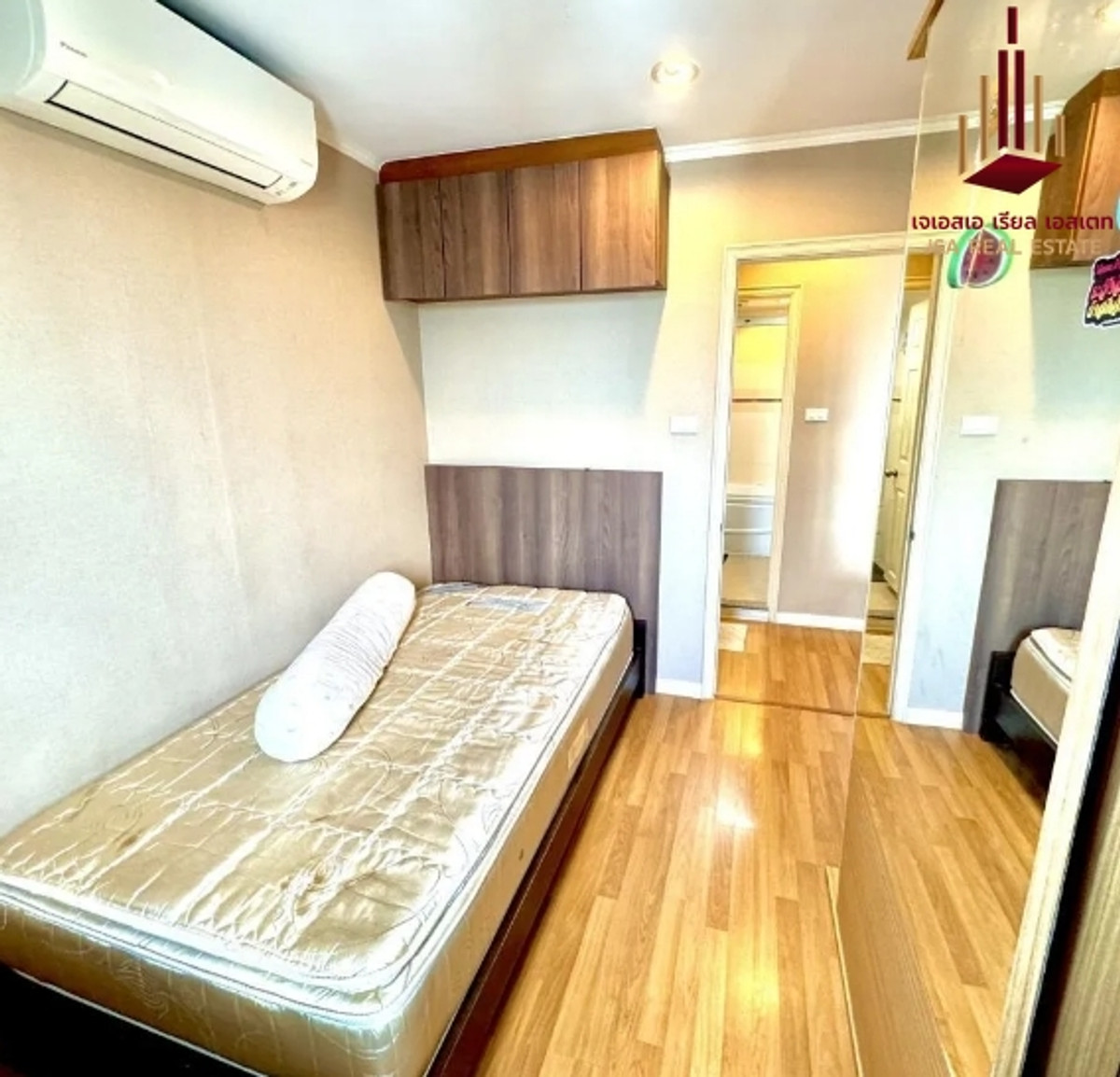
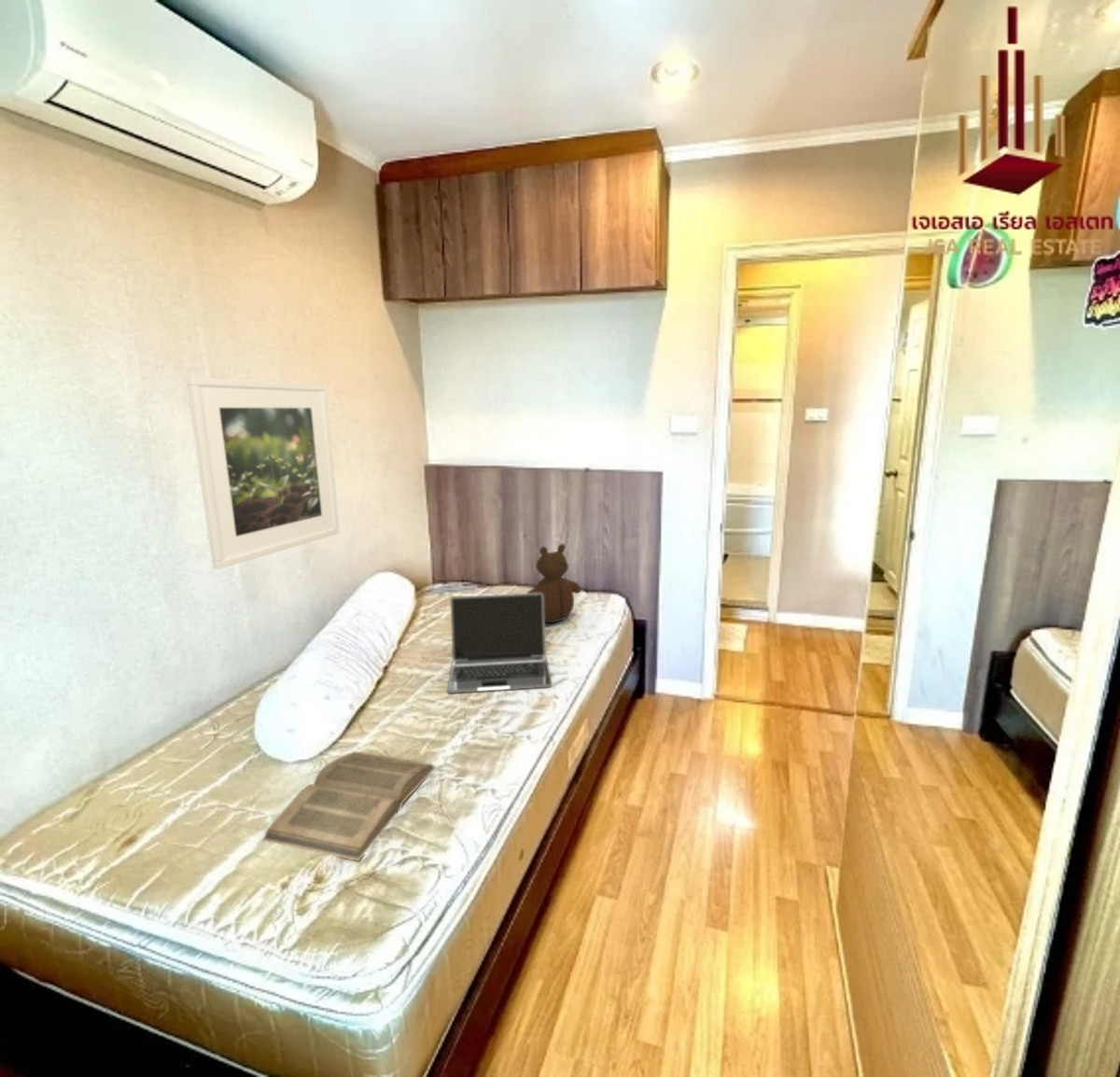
+ teddy bear (546, 580)
+ book (356, 791)
+ laptop (498, 640)
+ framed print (274, 468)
